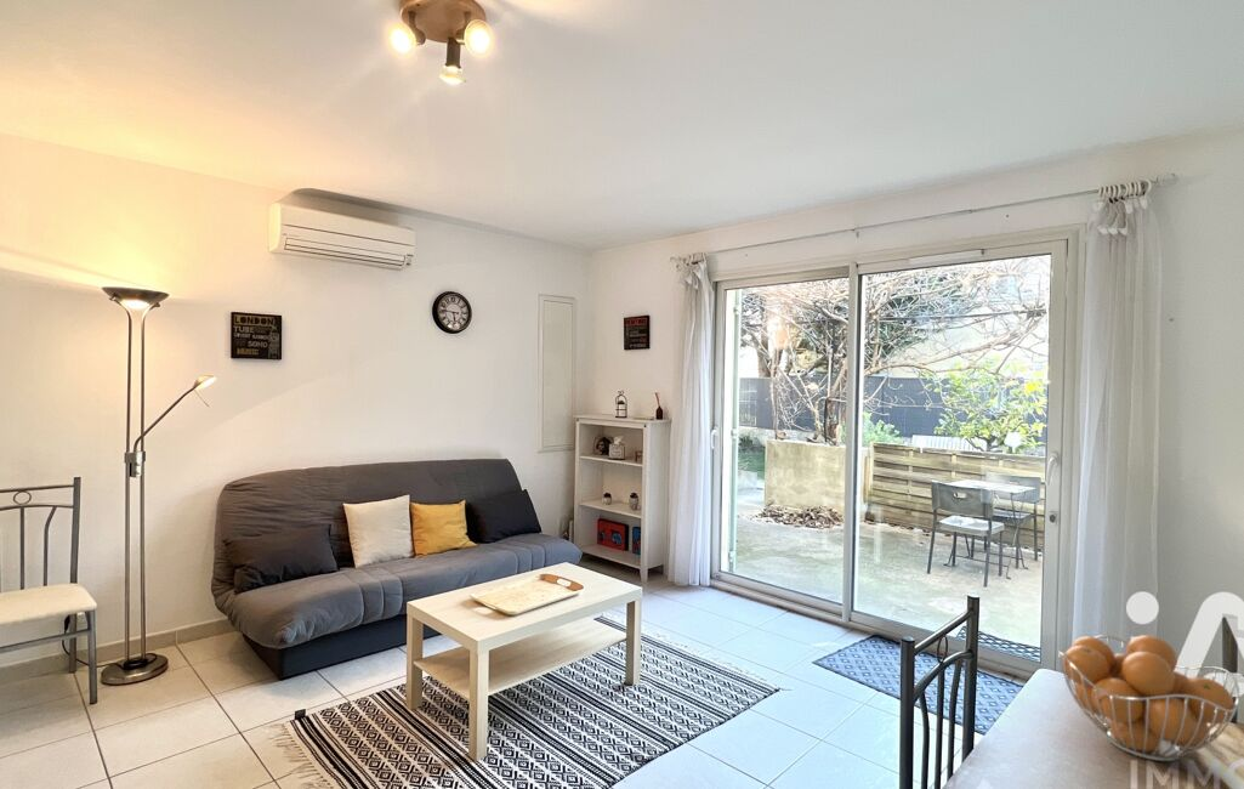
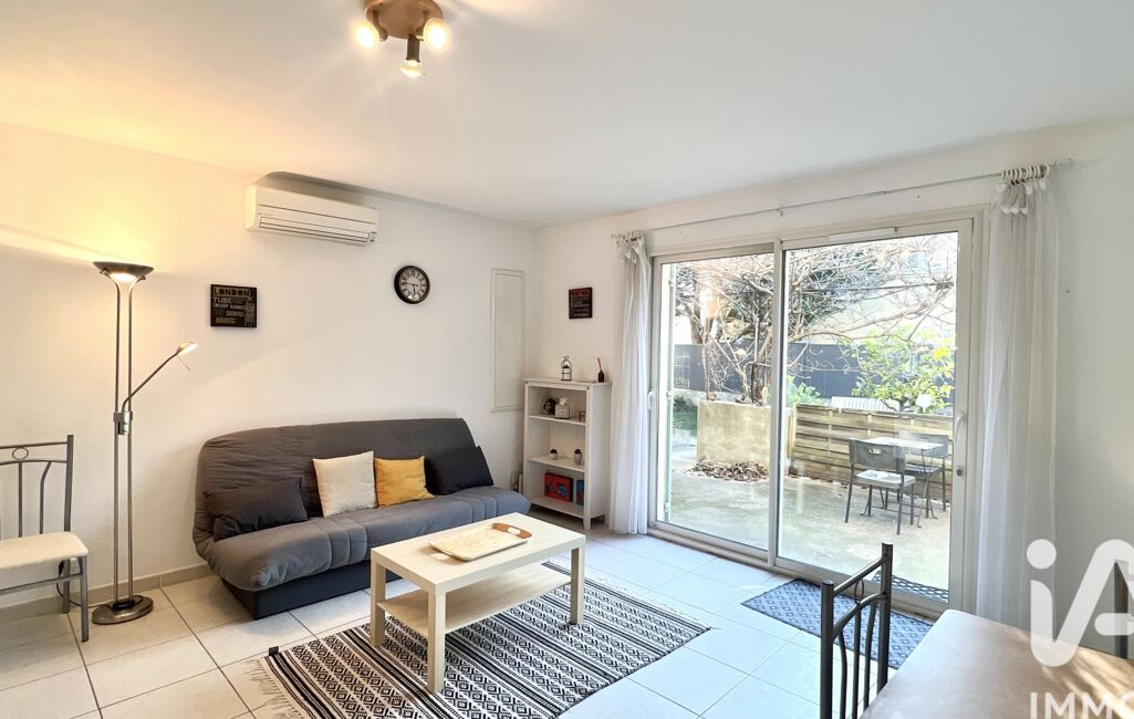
- fruit basket (1142, 693)
